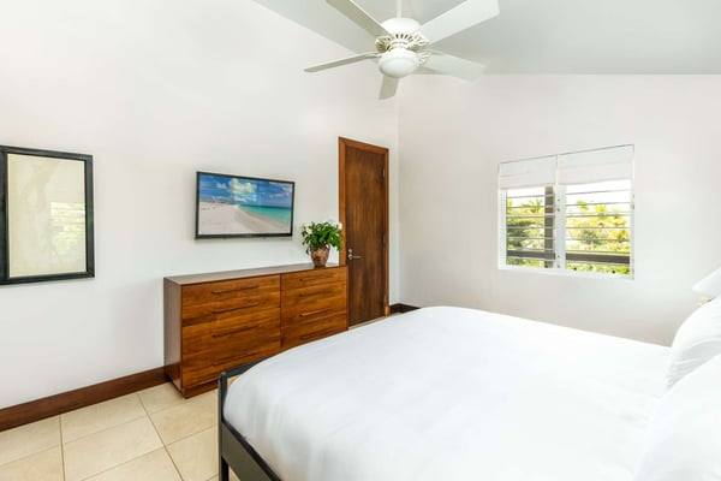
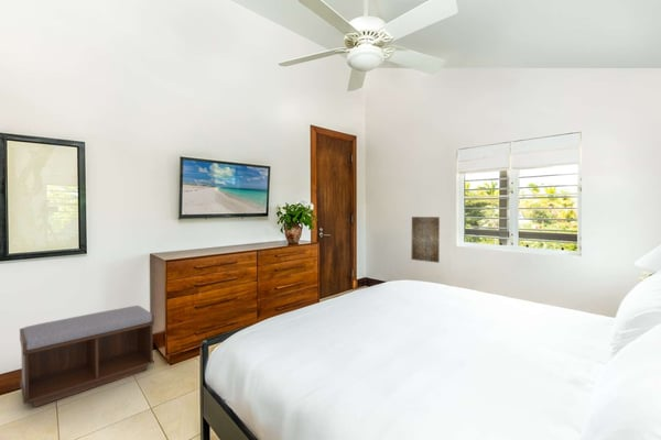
+ wall art (424, 239)
+ bench (91, 349)
